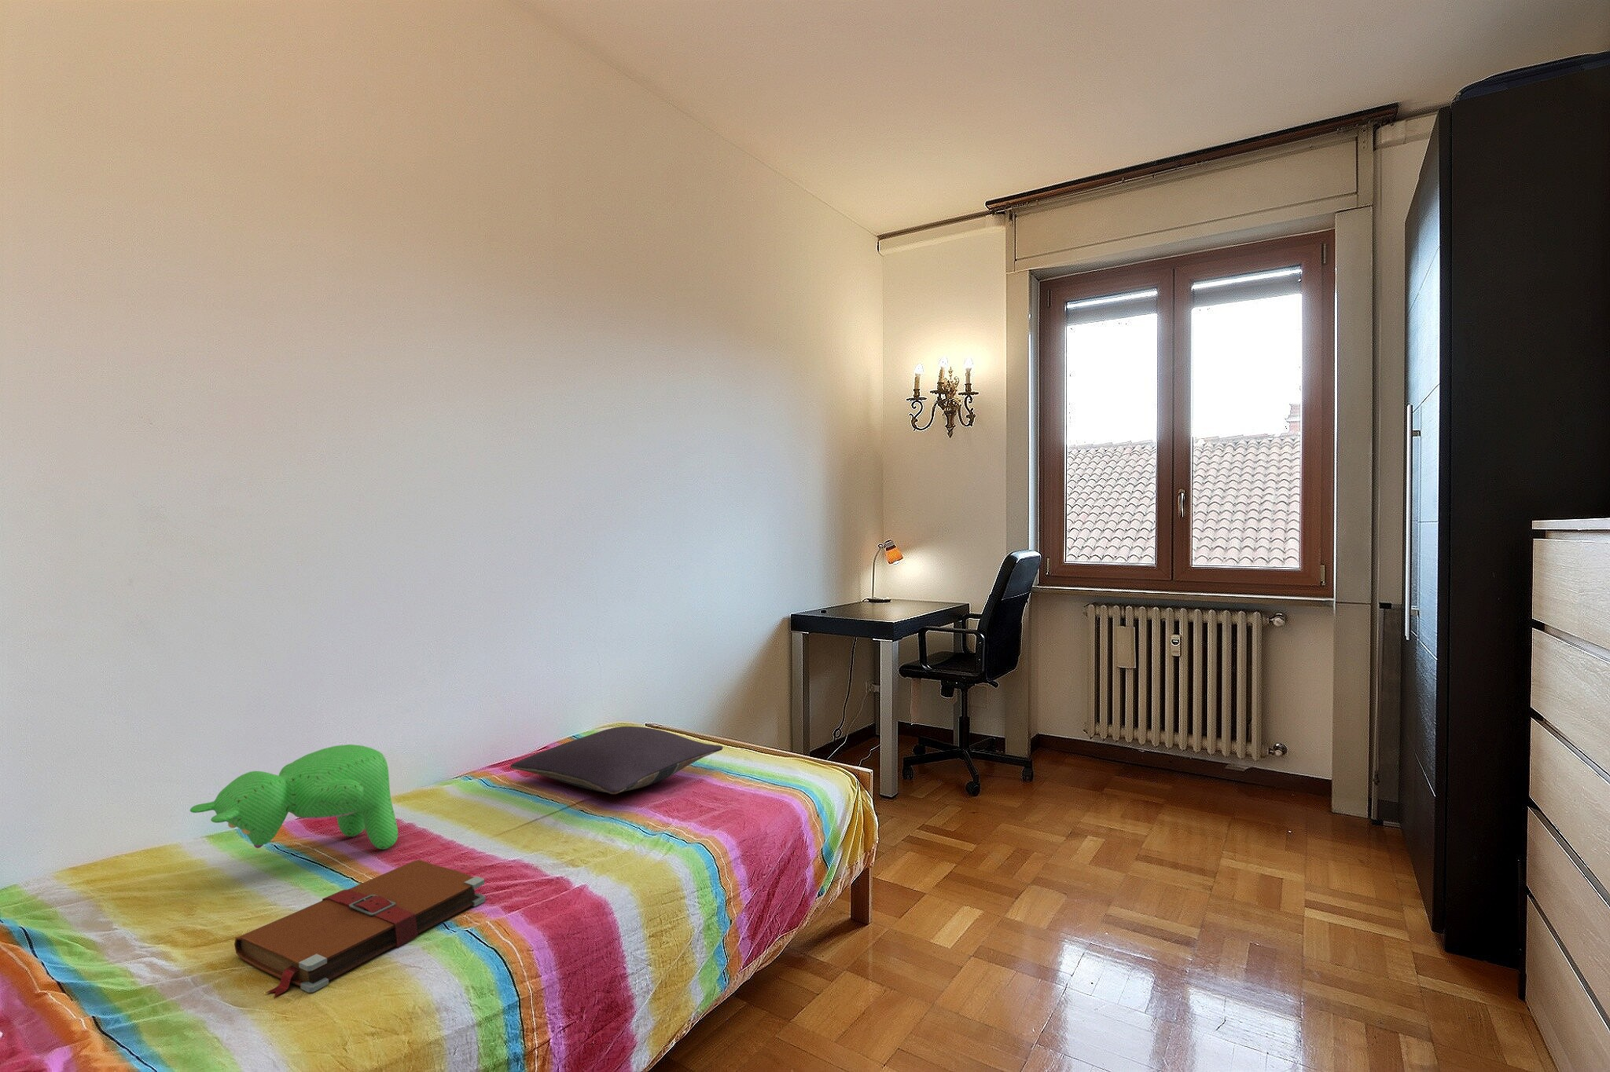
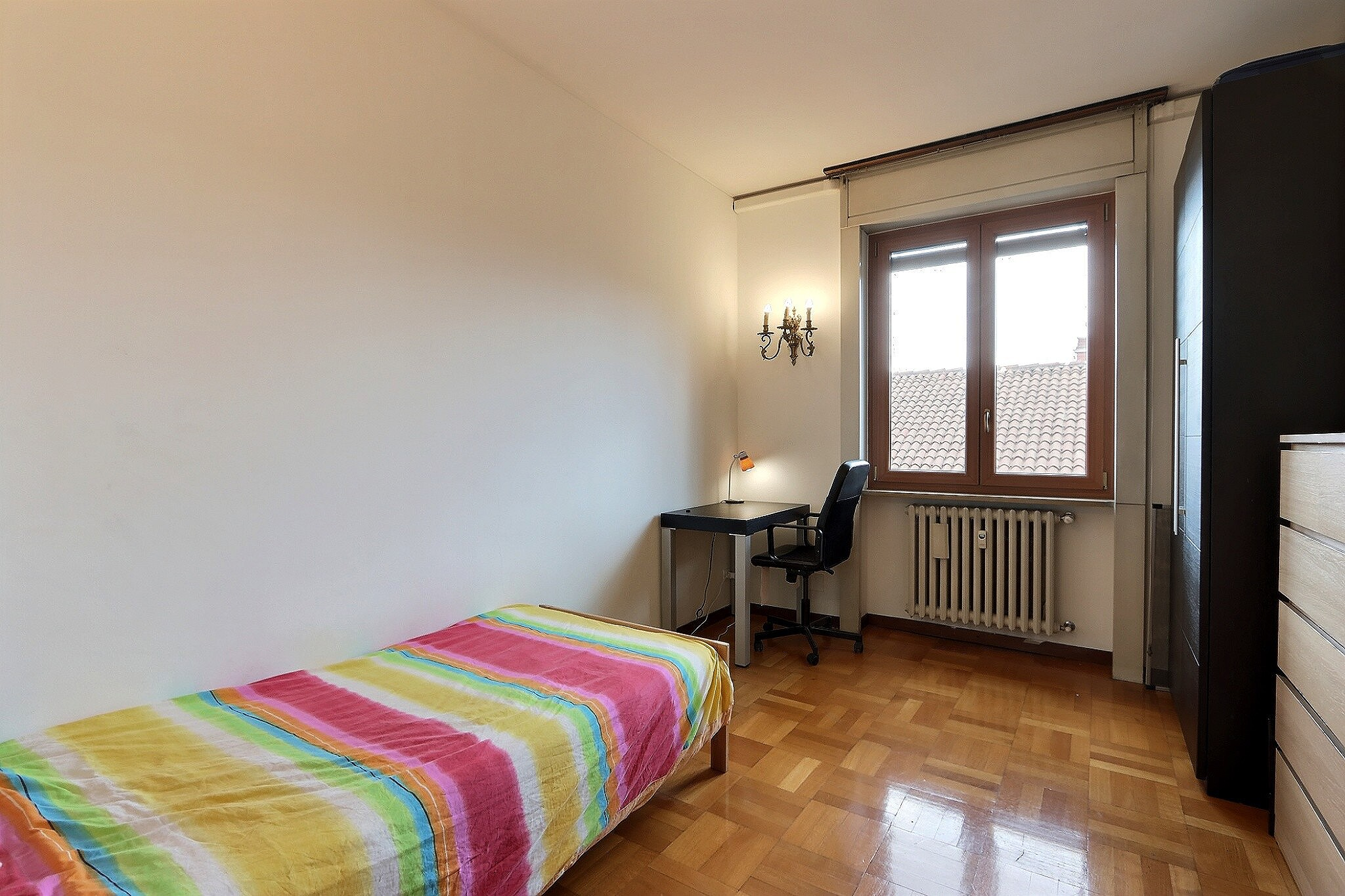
- teddy bear (299, 812)
- pillow (619, 756)
- book (359, 918)
